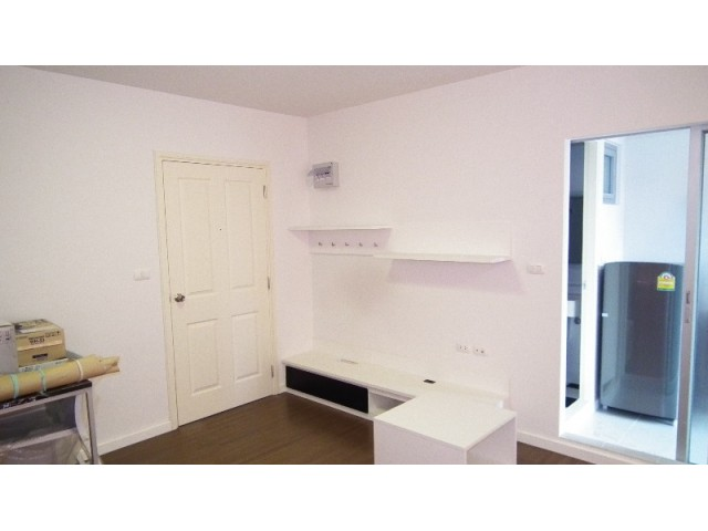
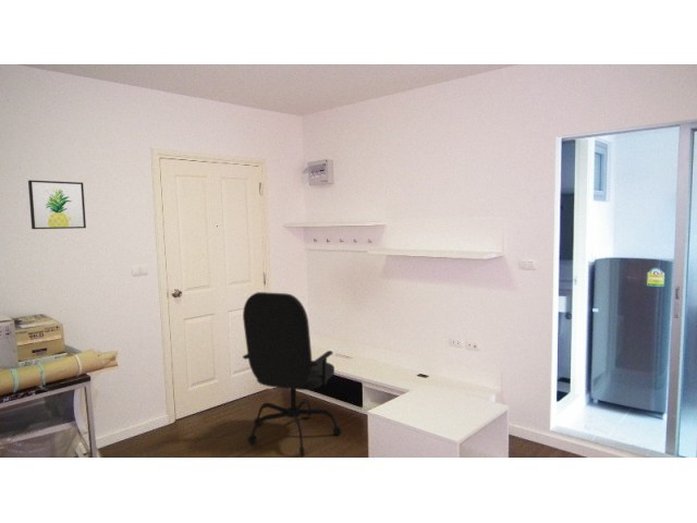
+ office chair (290, 361)
+ wall art (58, 205)
